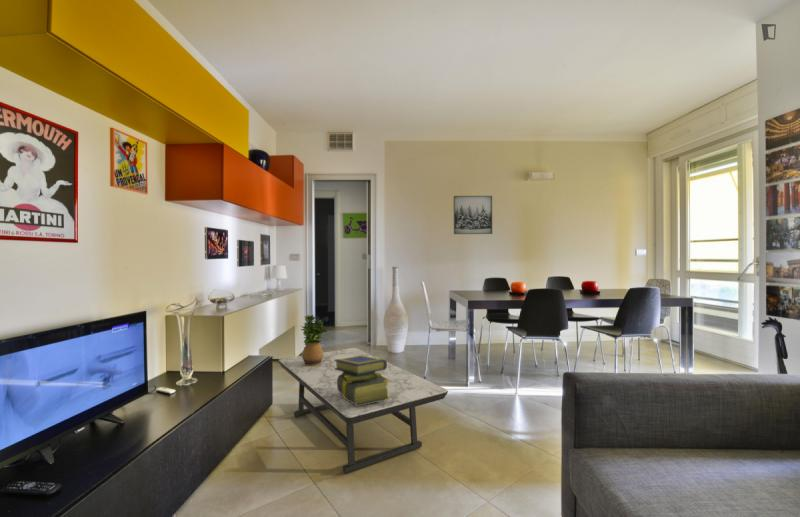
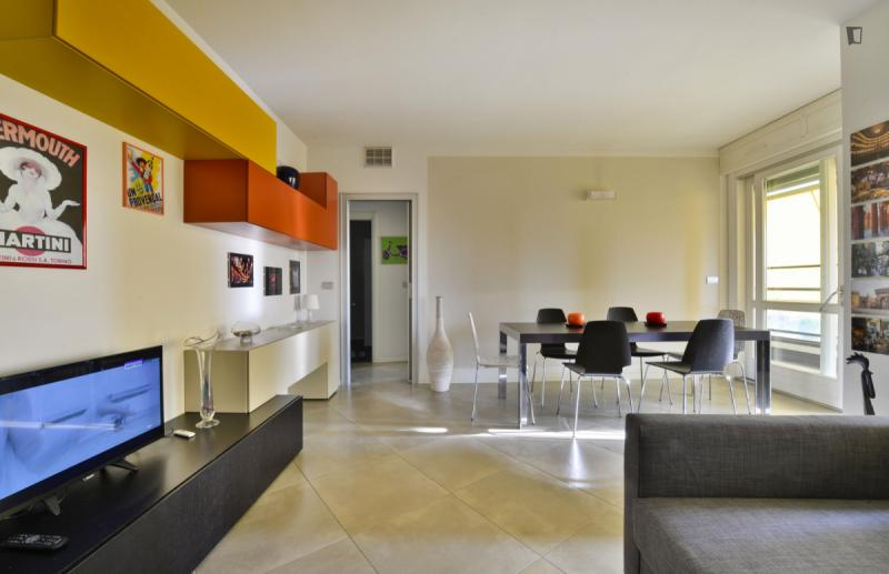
- coffee table (351, 402)
- wall art (472, 215)
- stack of books (360, 376)
- potted plant (313, 339)
